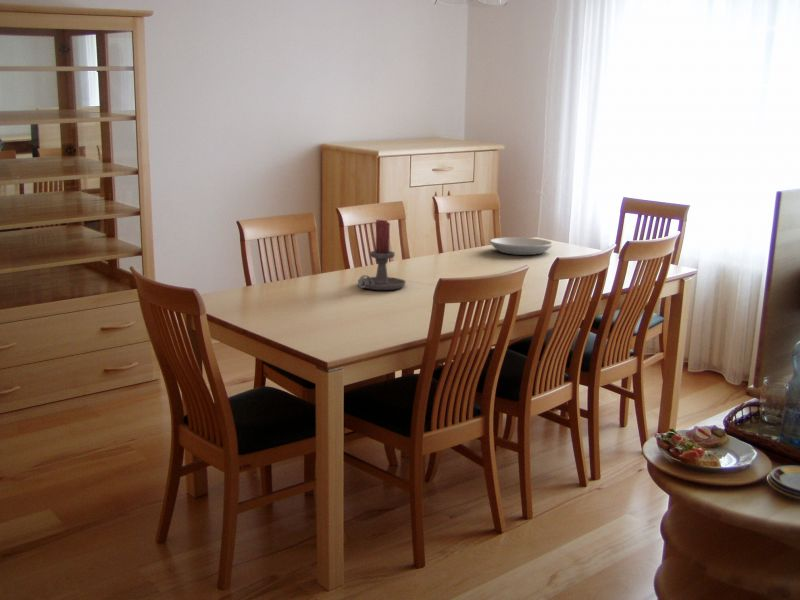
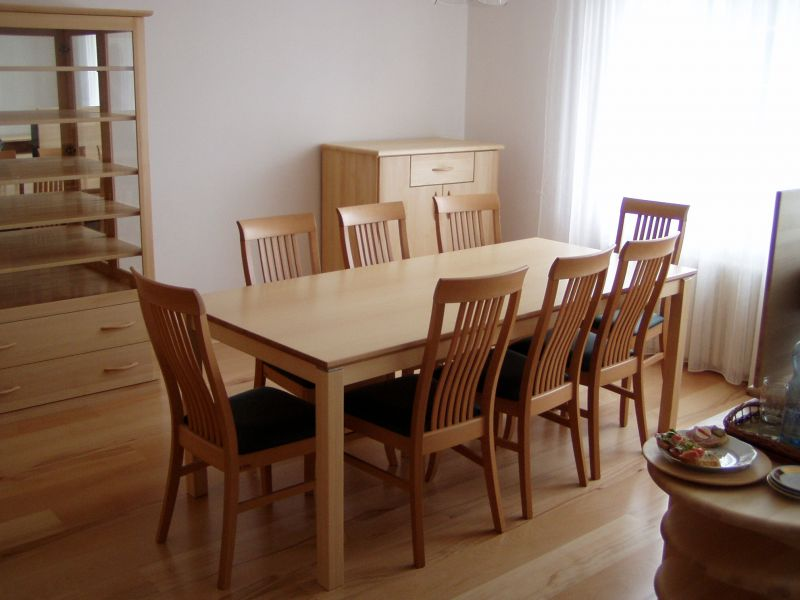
- candle holder (378, 254)
- plate (520, 246)
